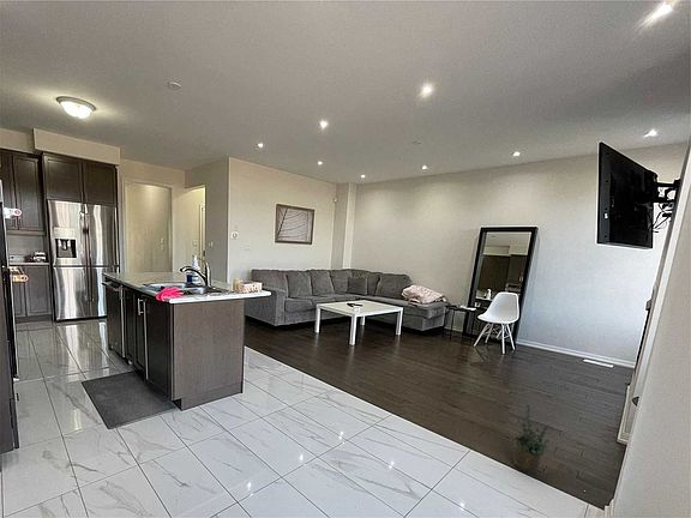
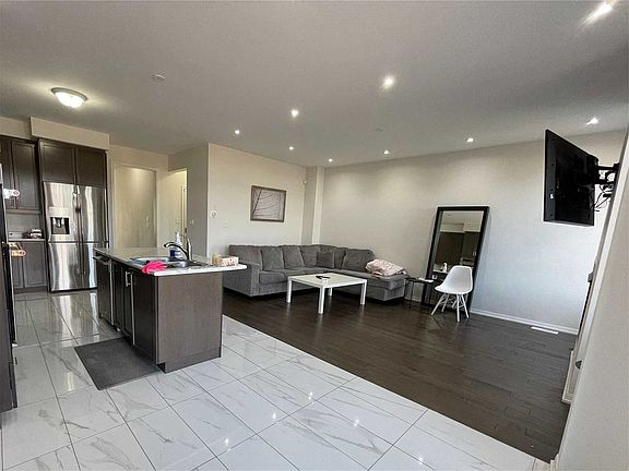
- potted plant (529, 440)
